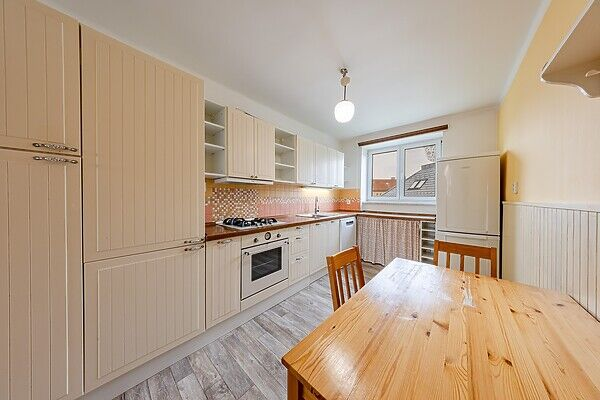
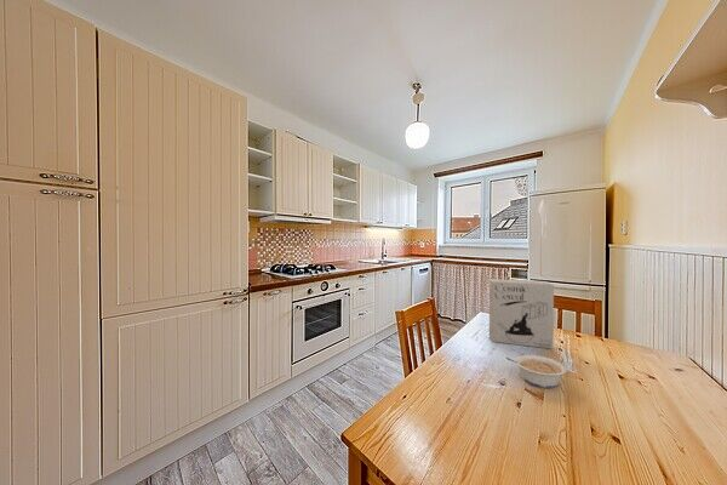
+ legume (538, 370)
+ cereal box (519, 312)
